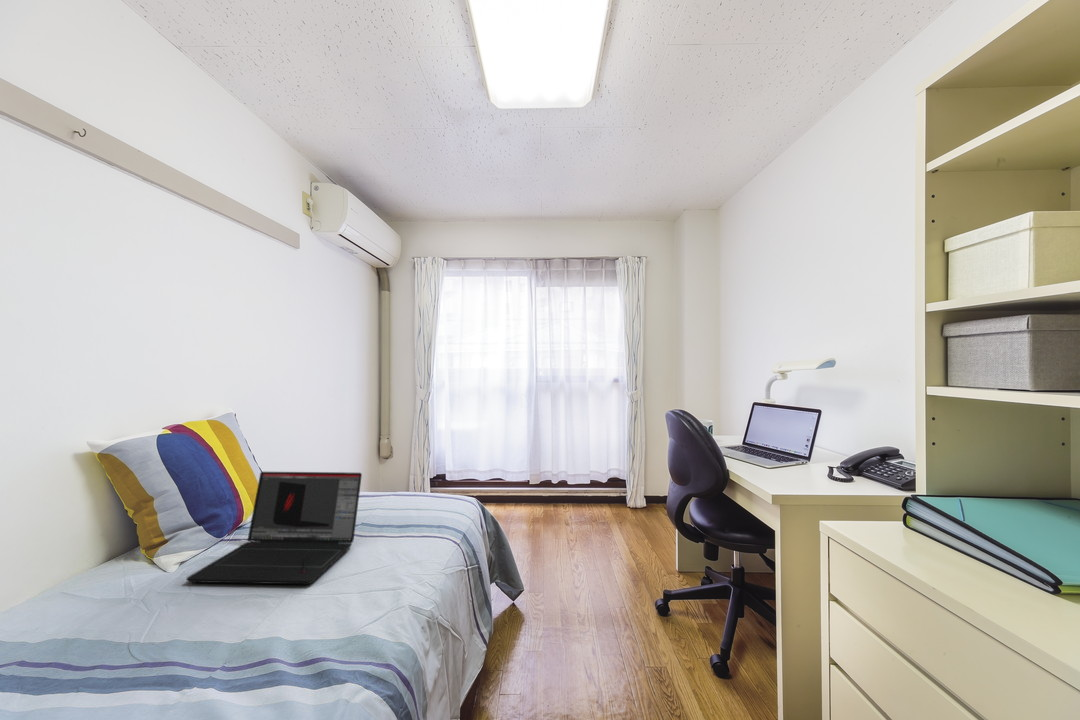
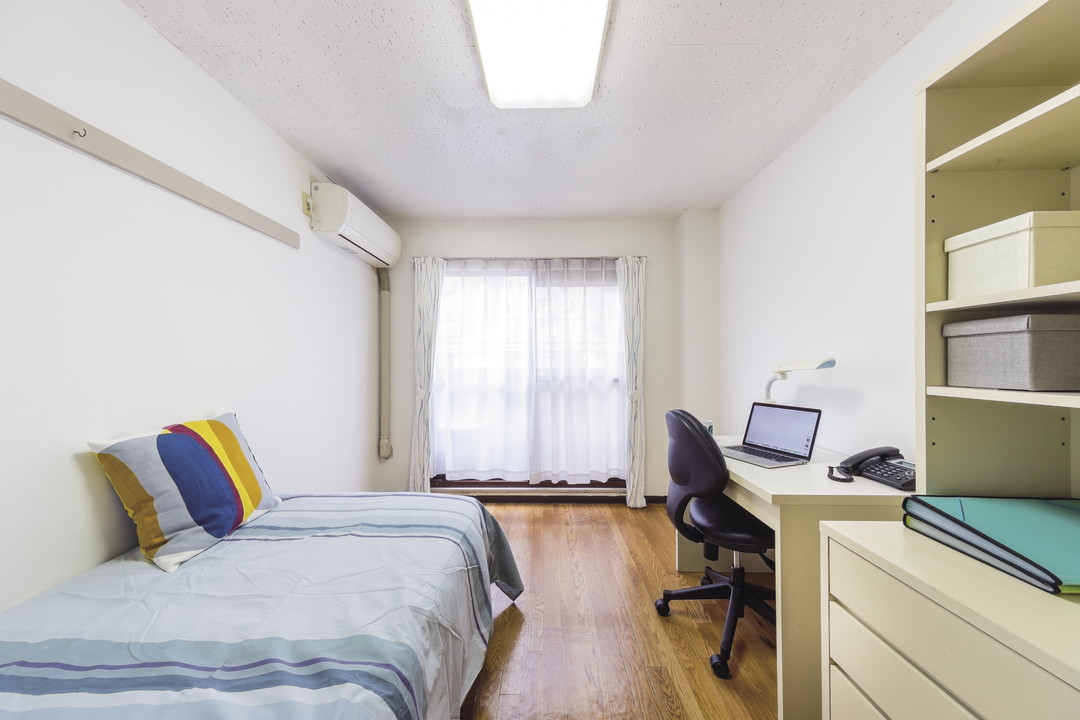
- laptop (283, 521)
